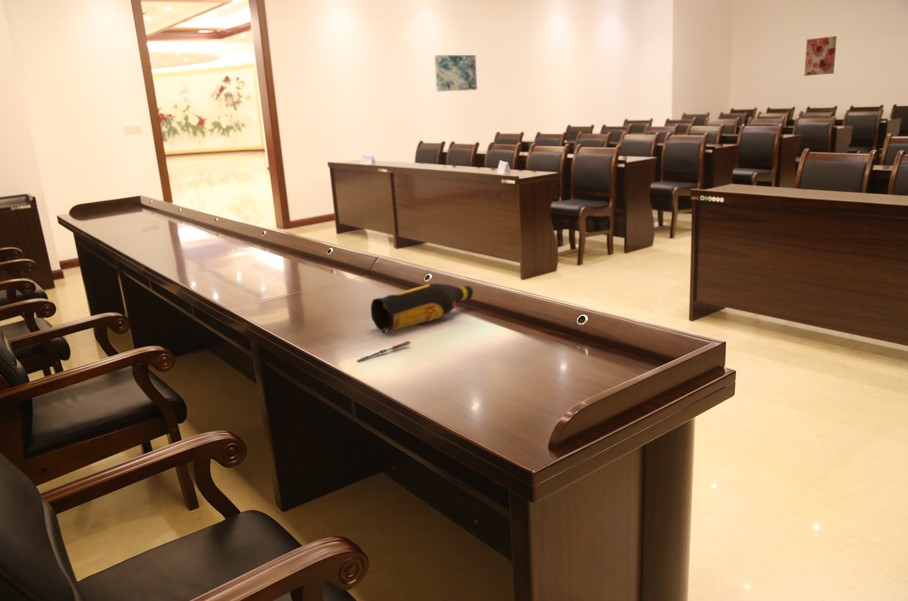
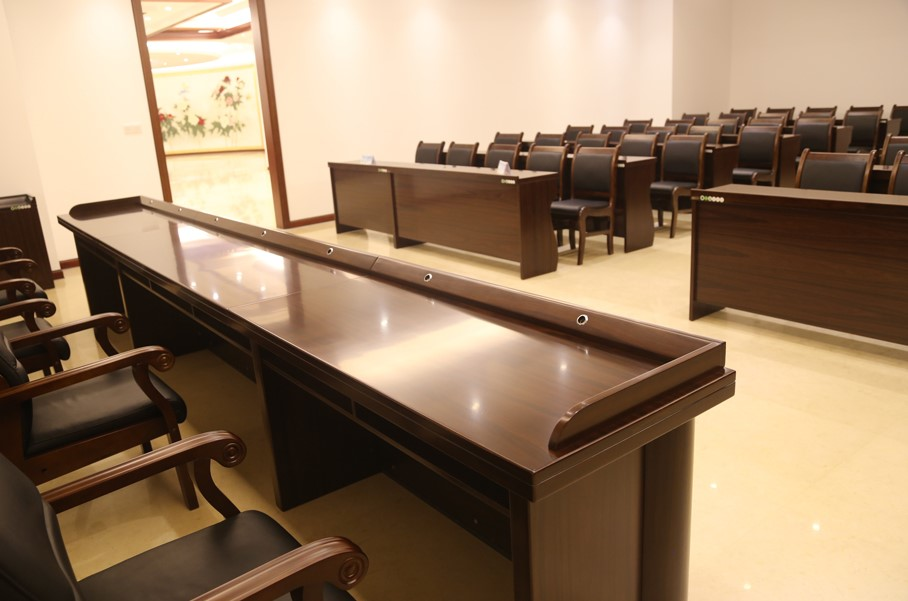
- wall art (456, 73)
- pen (384, 350)
- wall art (820, 56)
- bottle (427, 302)
